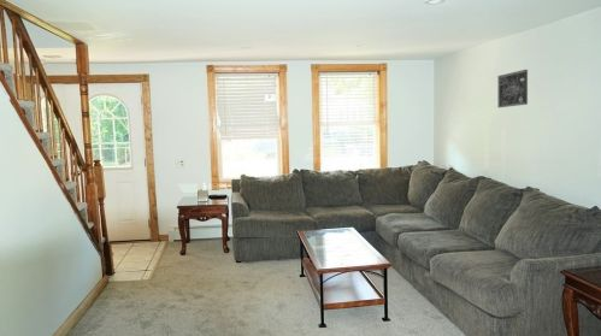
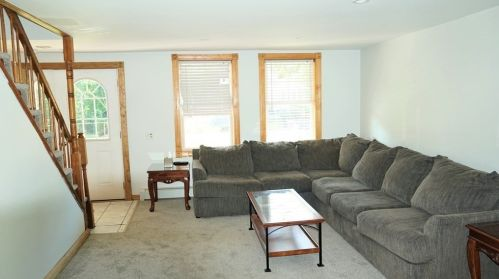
- wall art (512, 89)
